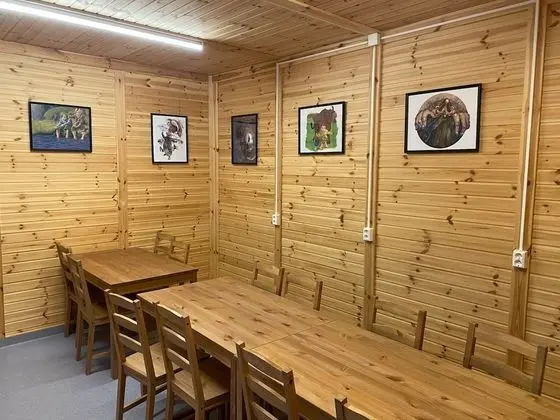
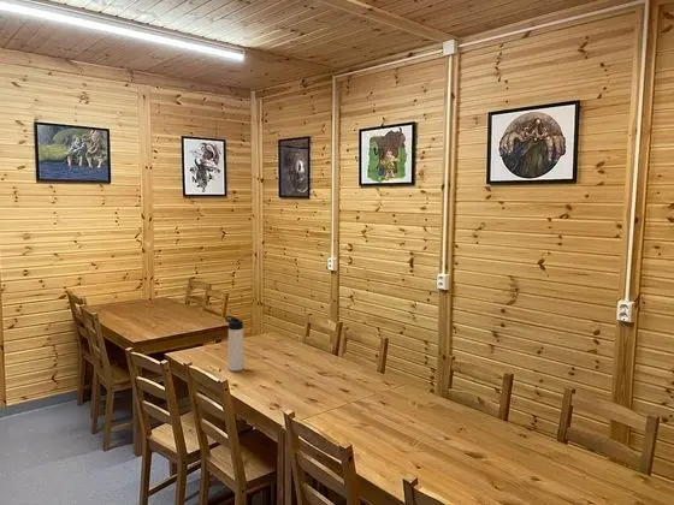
+ thermos bottle (233, 343)
